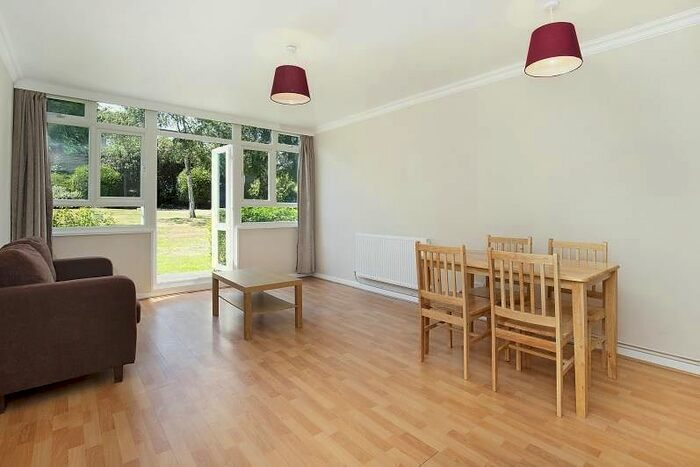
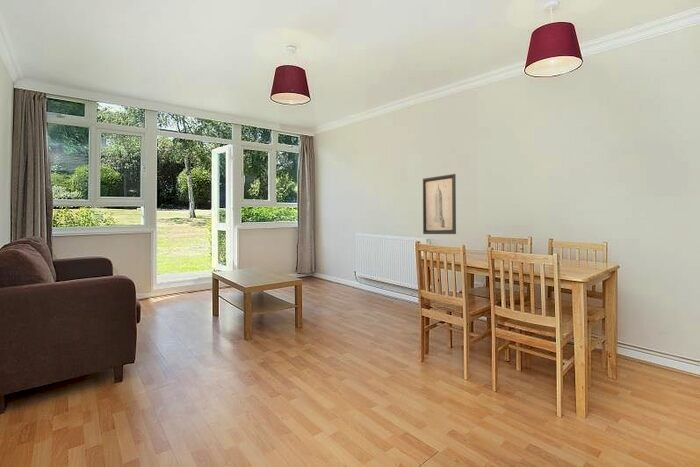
+ wall art (438, 205)
